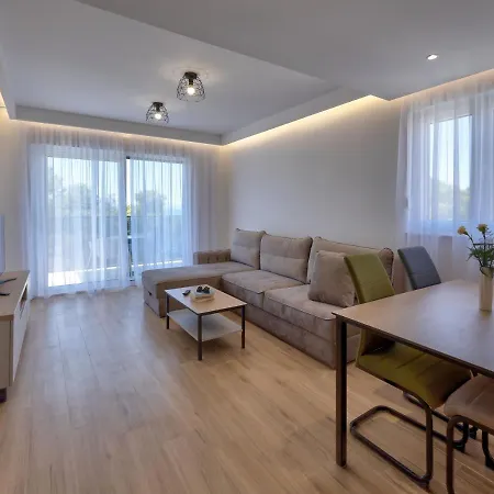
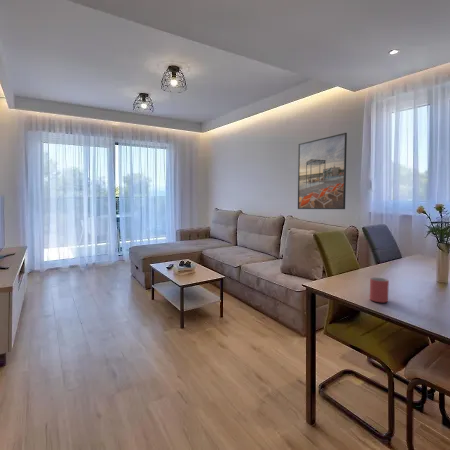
+ mug (378, 288)
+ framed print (320, 174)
